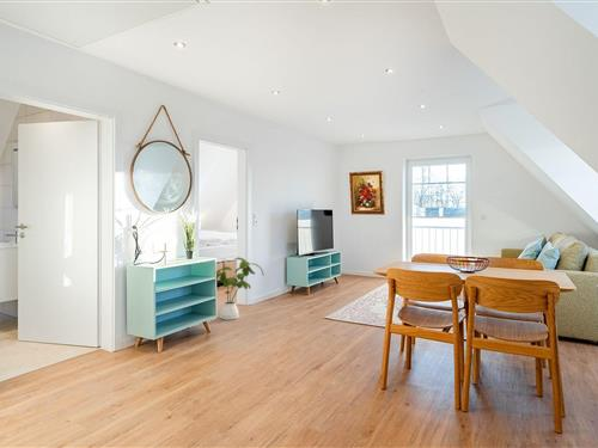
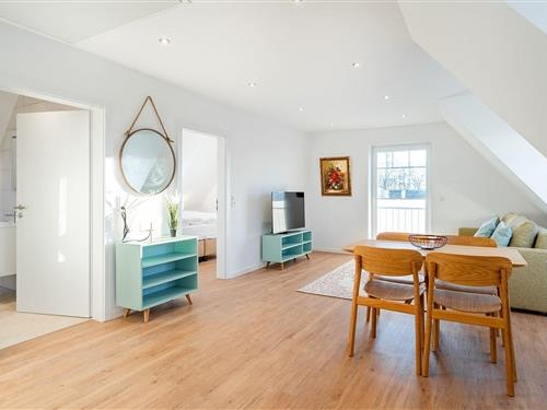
- house plant (238, 287)
